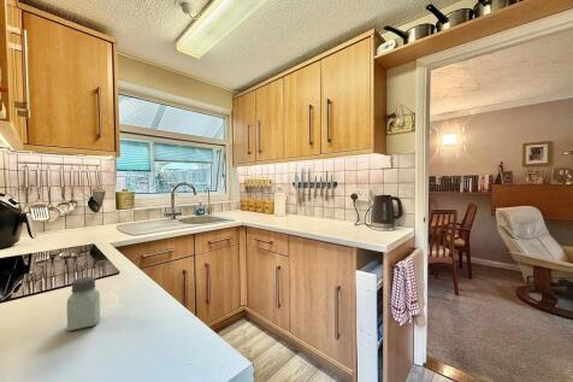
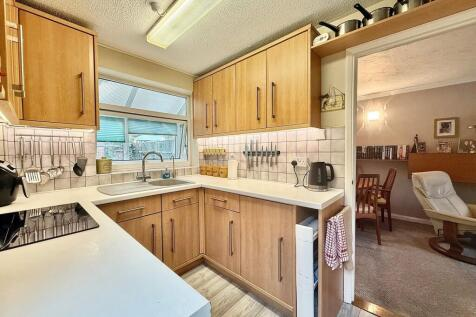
- saltshaker (83, 301)
